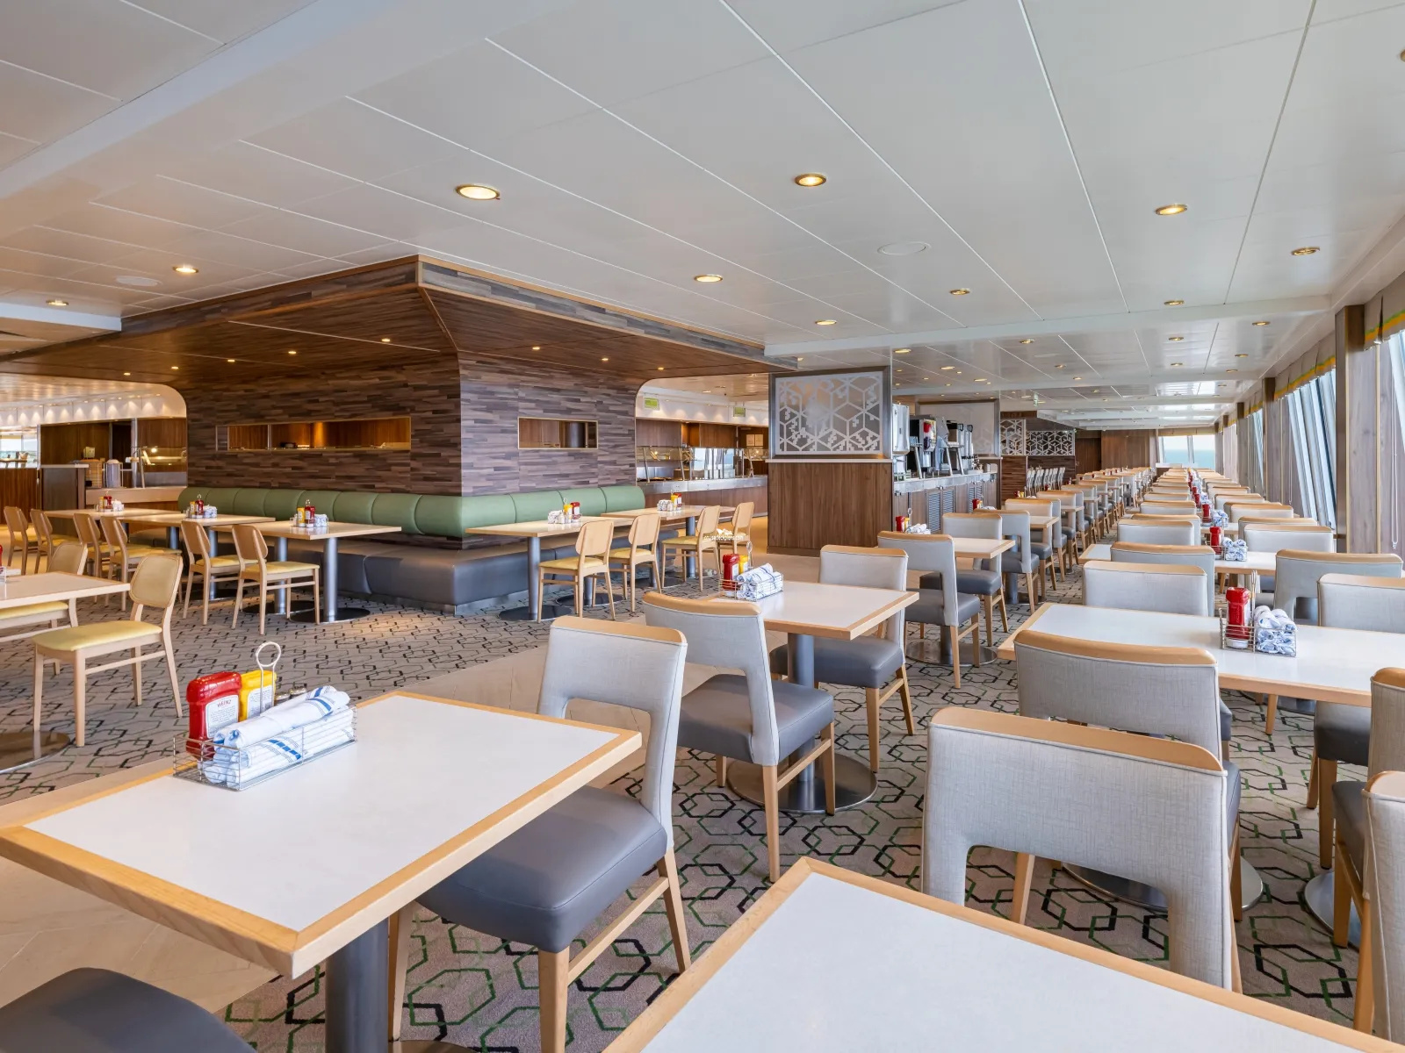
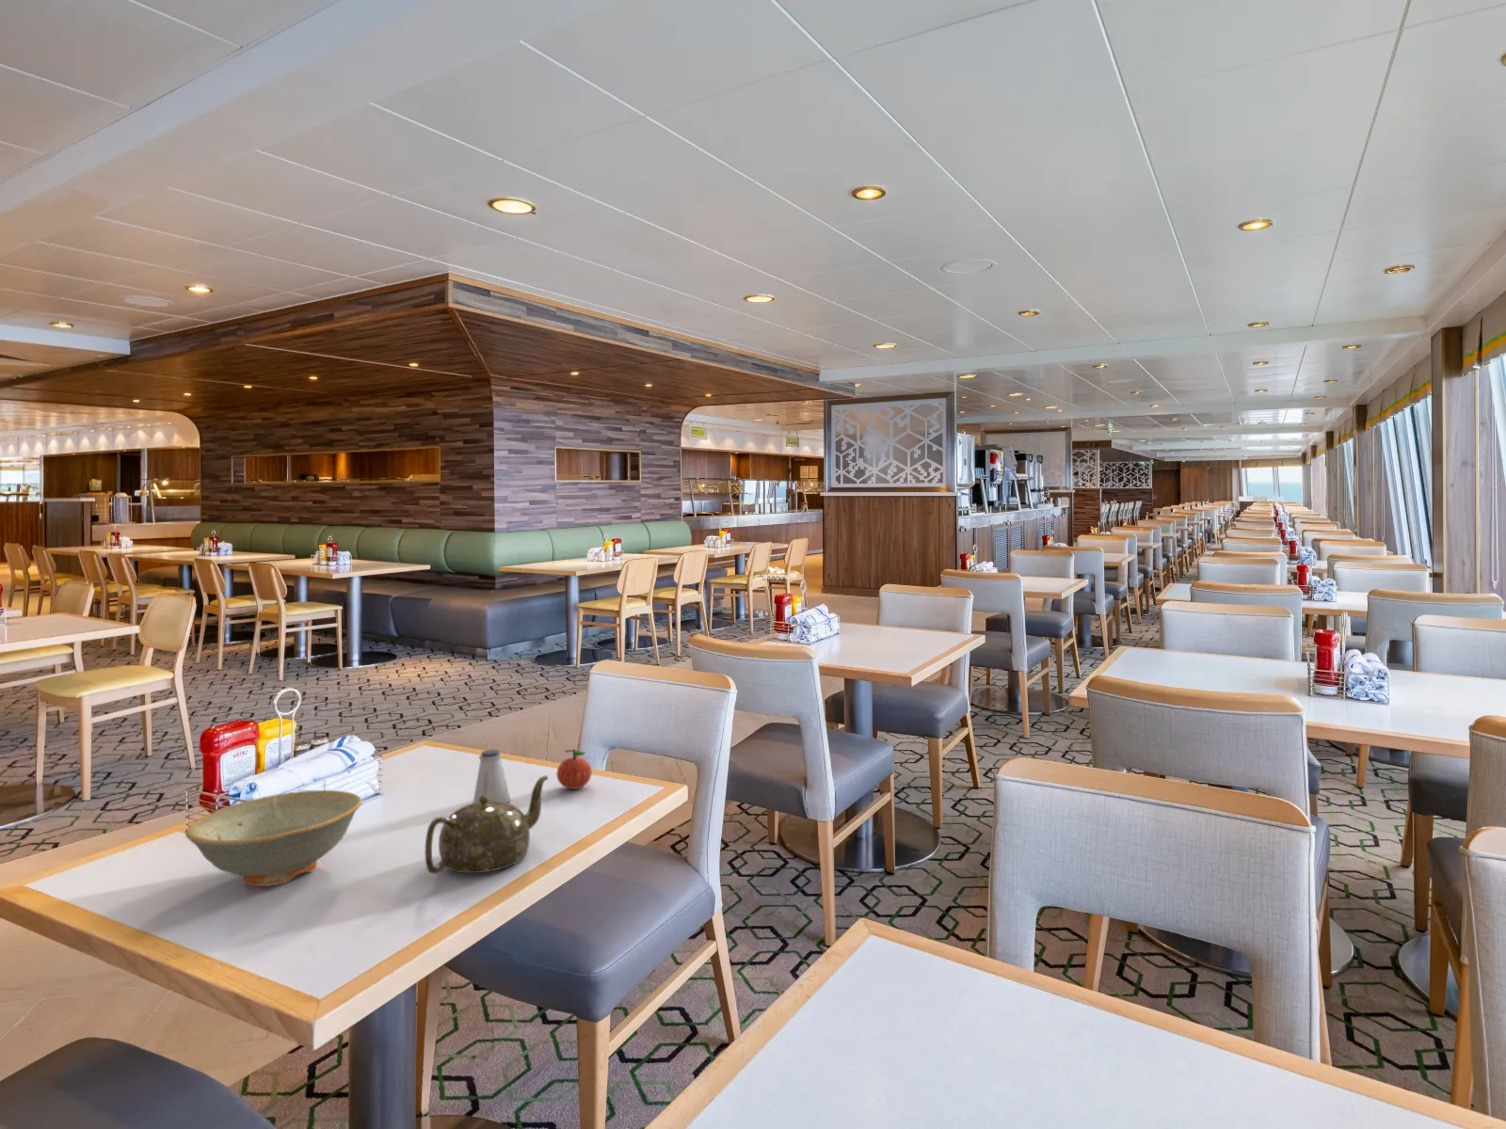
+ saltshaker (491, 776)
+ dish (279, 841)
+ teapot (491, 824)
+ apple (573, 767)
